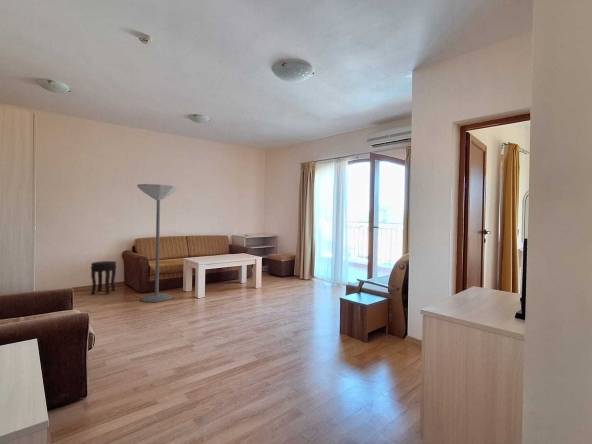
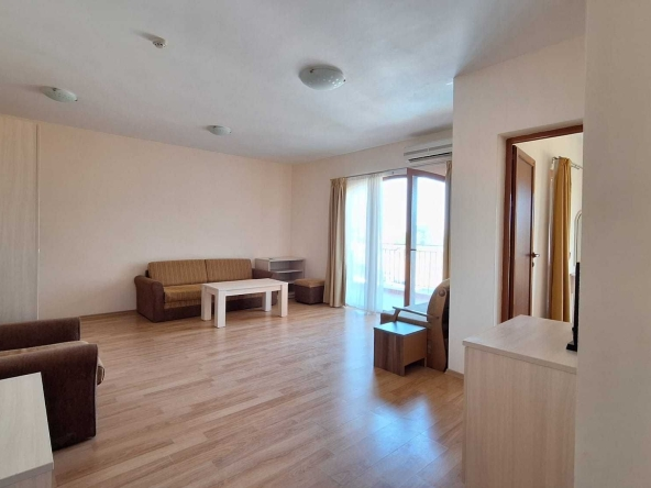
- floor lamp (157, 242)
- side table (105, 277)
